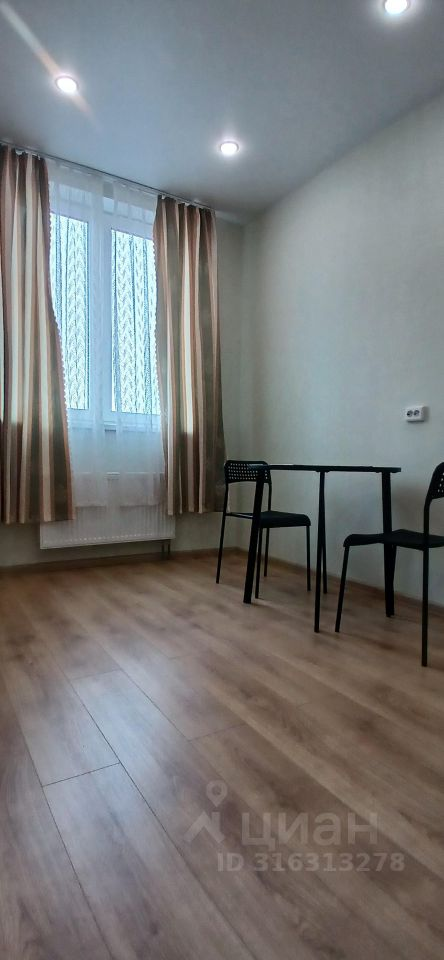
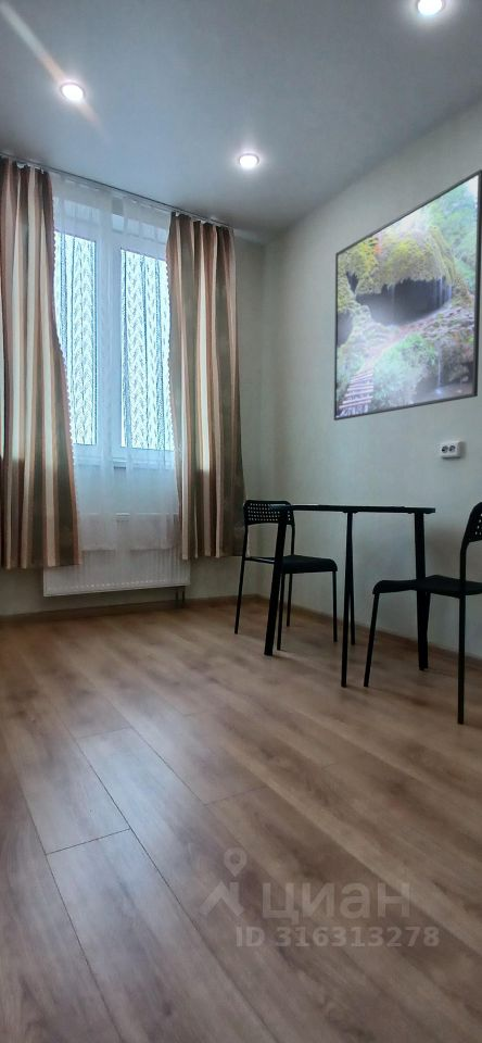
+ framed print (396, 315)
